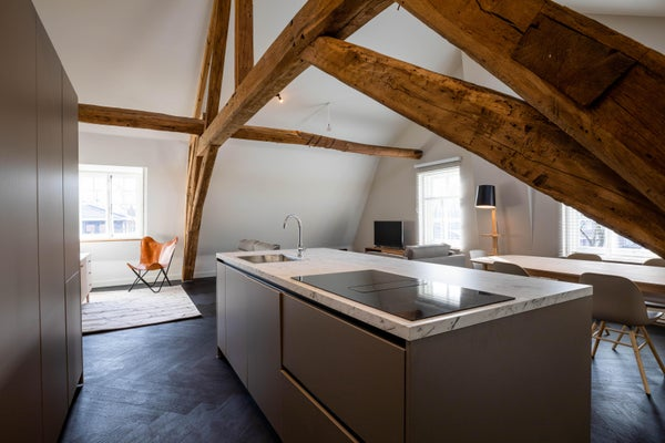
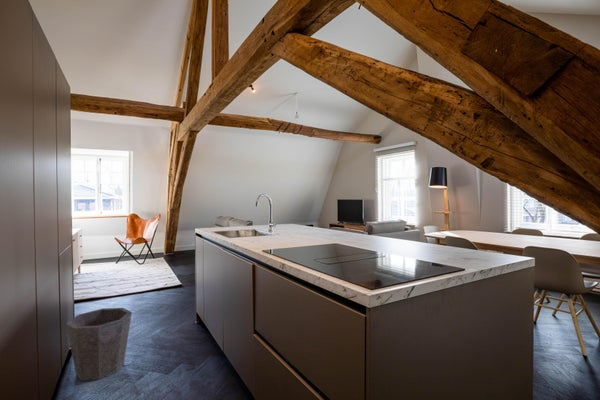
+ waste bin (100, 343)
